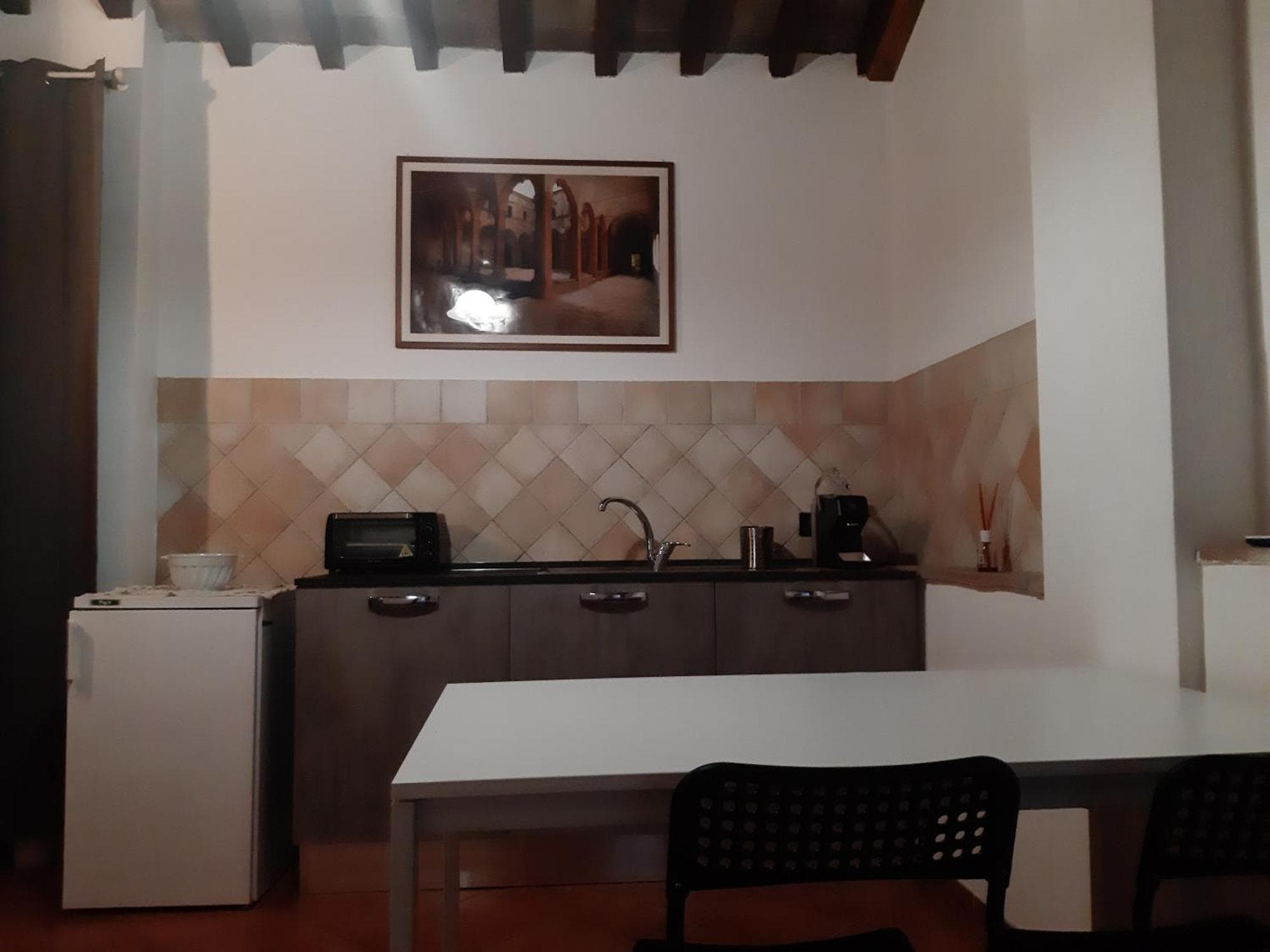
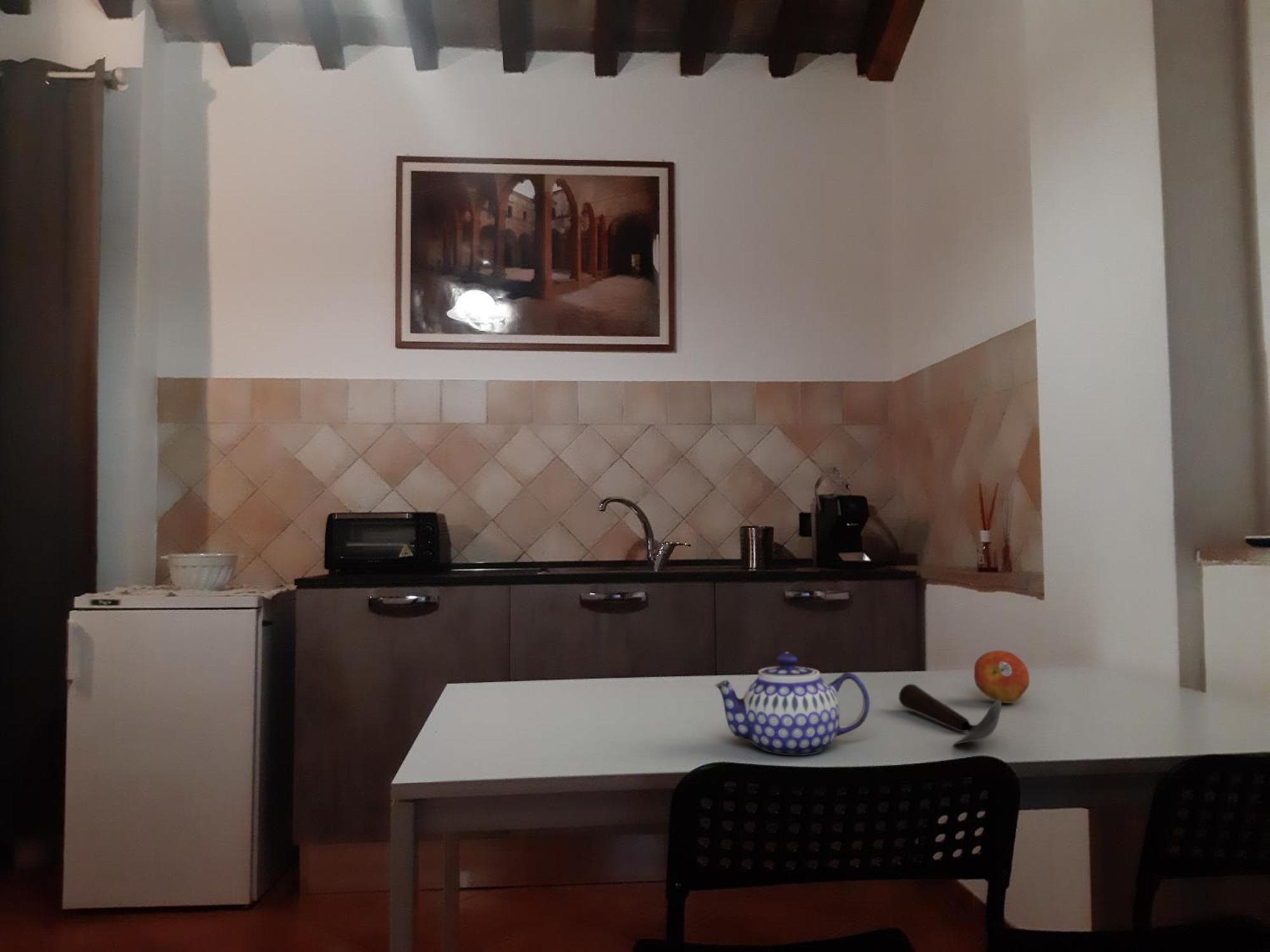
+ spoon (945, 708)
+ fruit (1001, 677)
+ teapot (792, 699)
